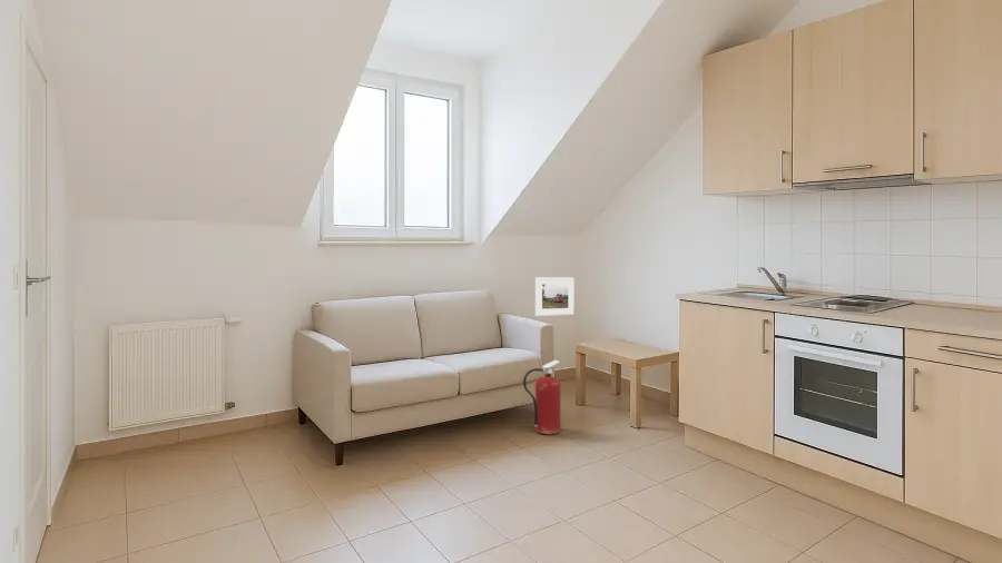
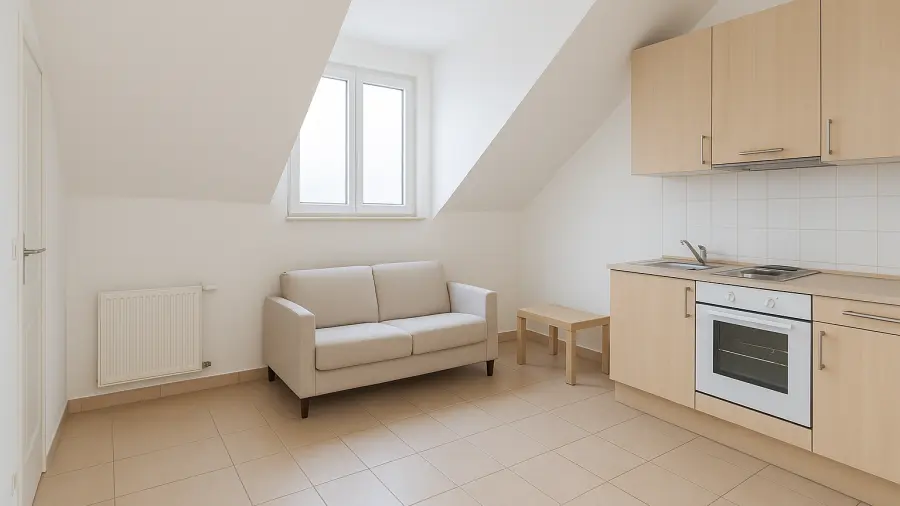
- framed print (554, 296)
- fire extinguisher (542, 396)
